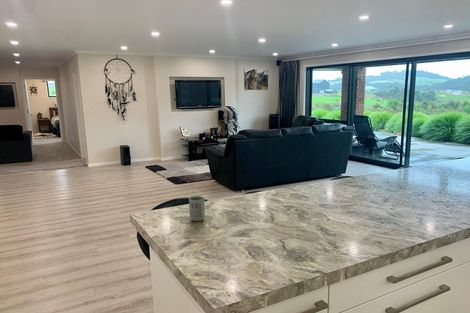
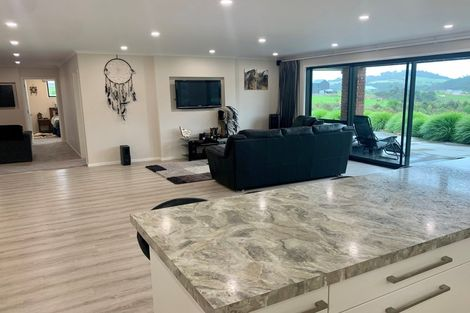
- cup (197, 208)
